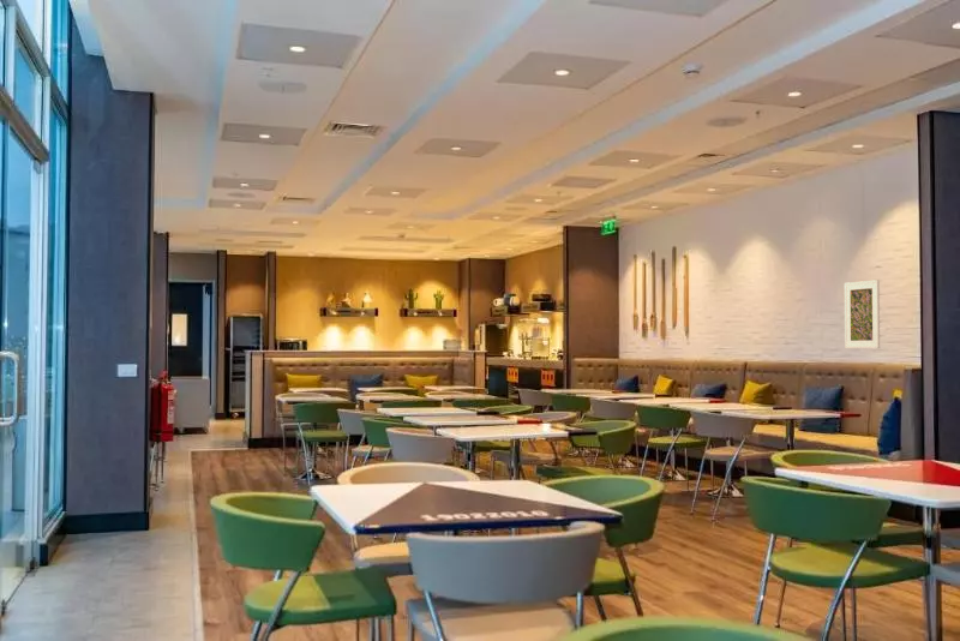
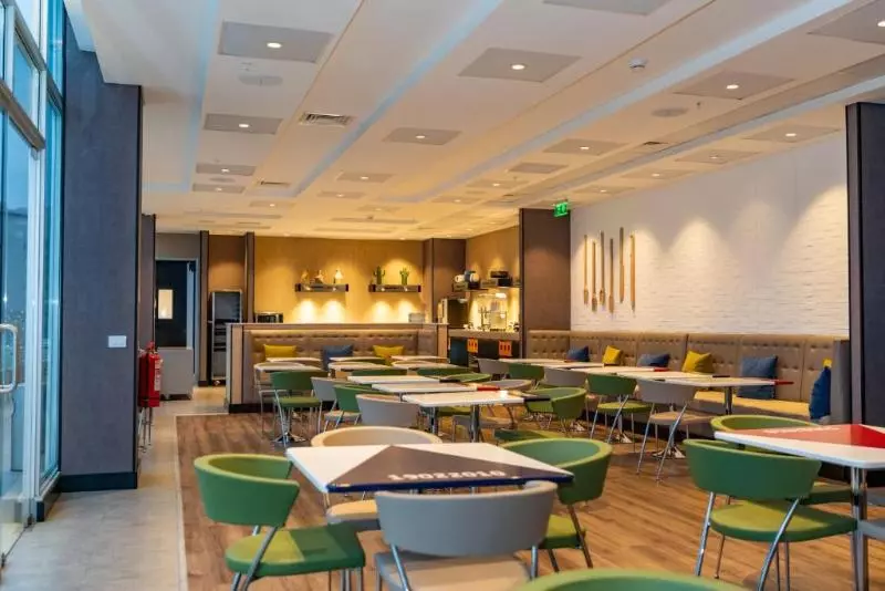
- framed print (862, 314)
